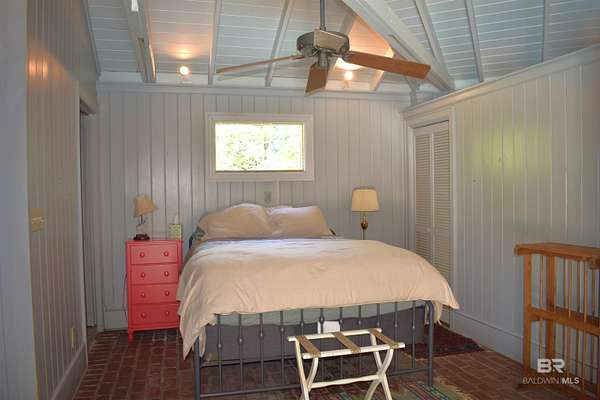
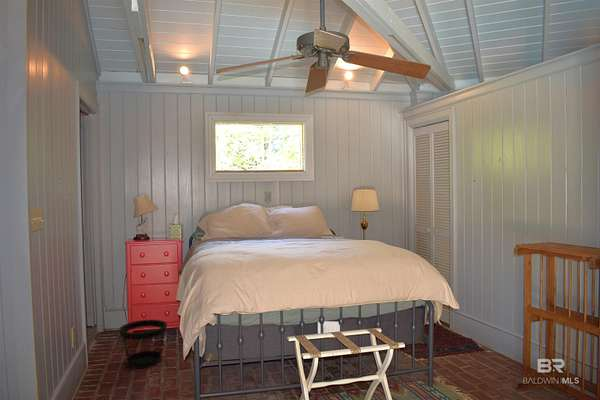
+ wastebasket (144, 344)
